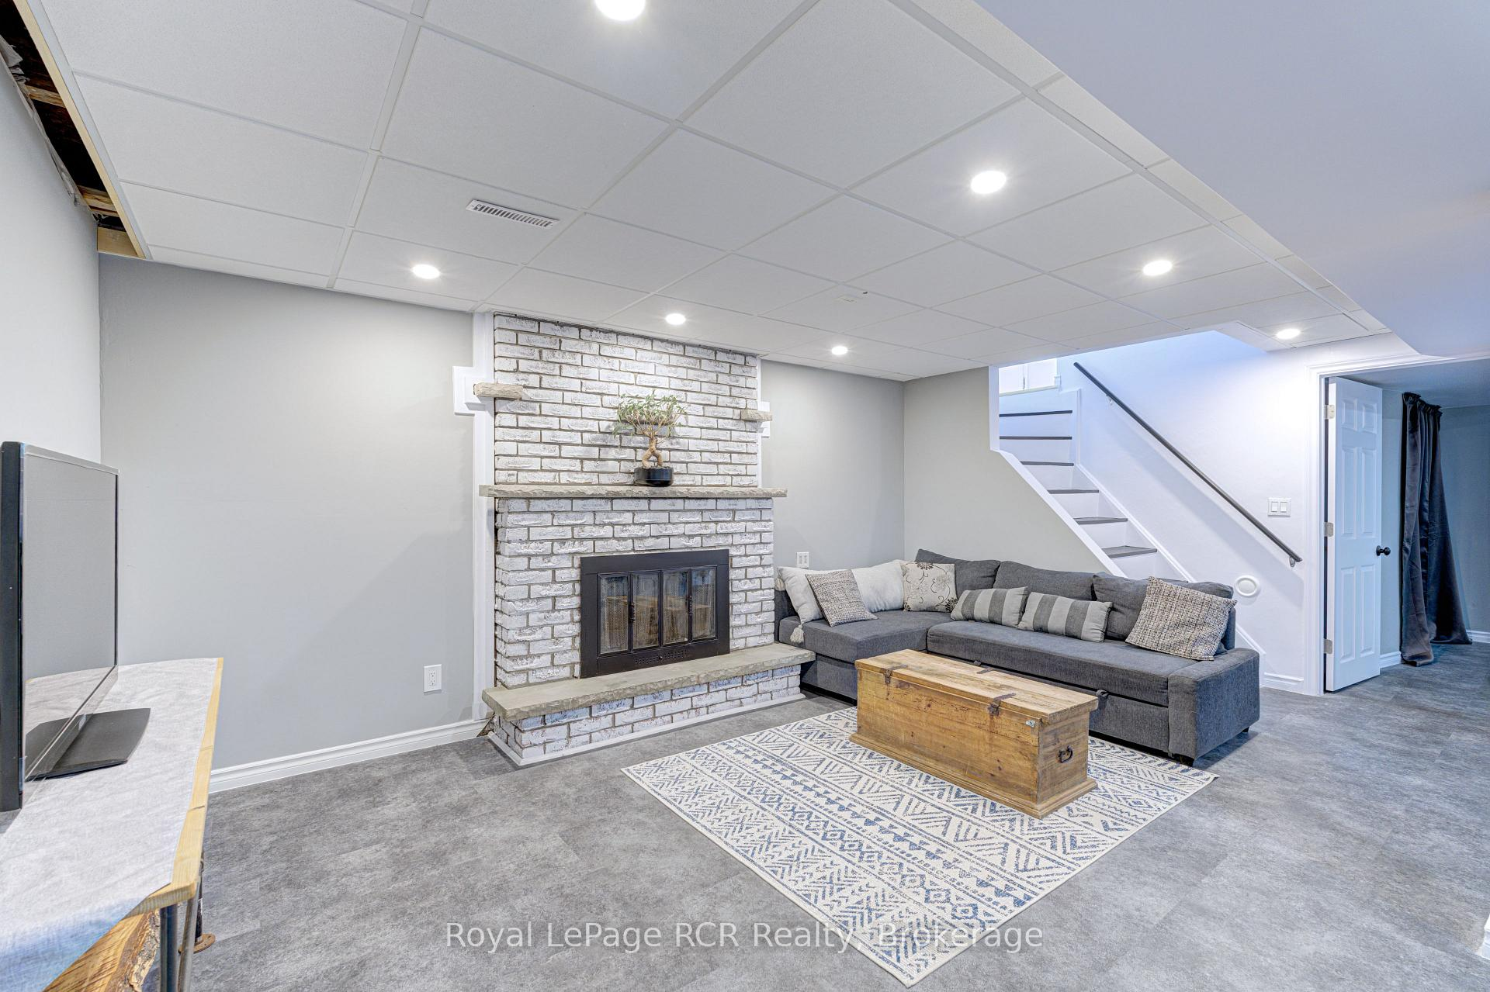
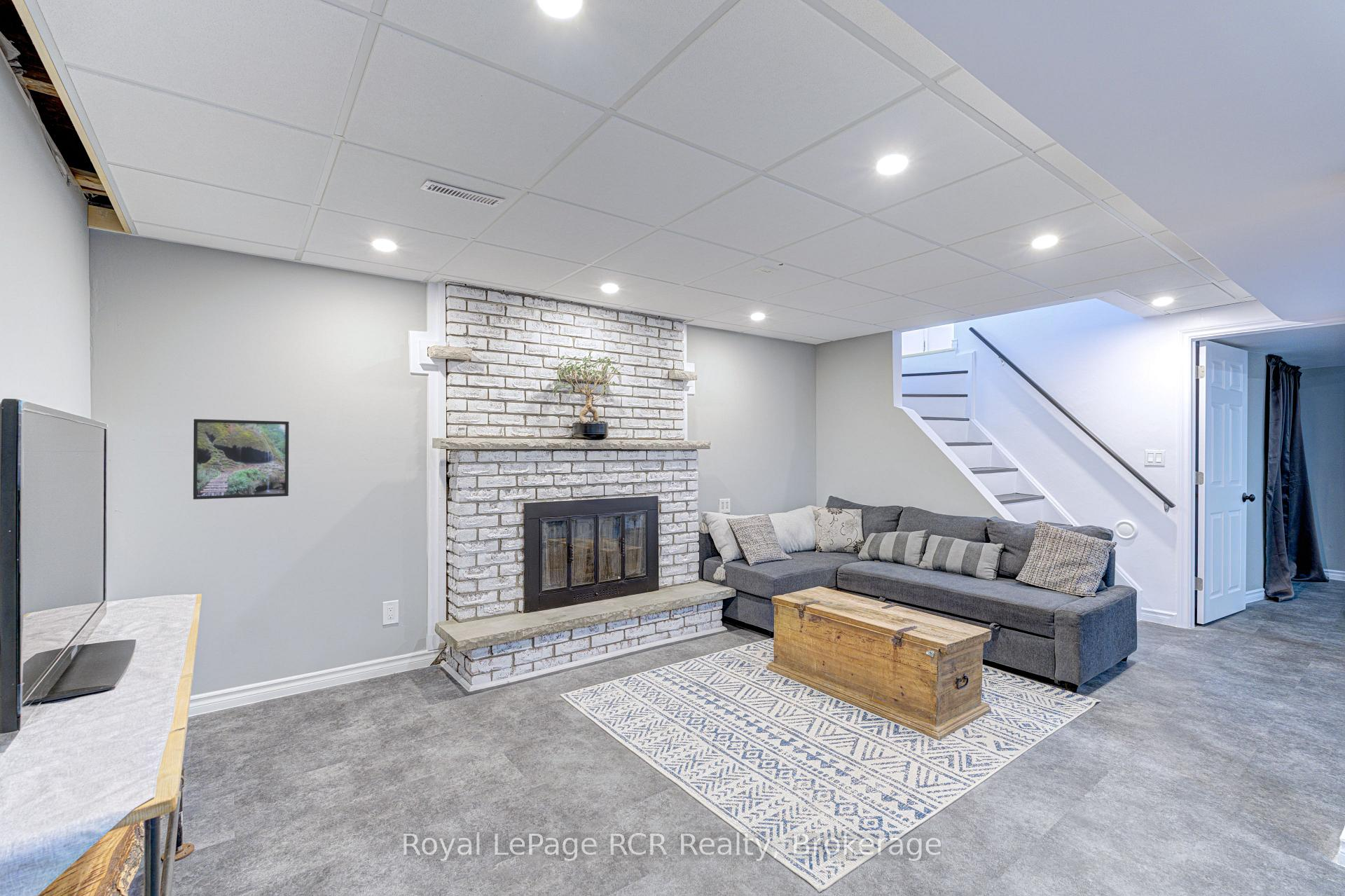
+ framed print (242, 459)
